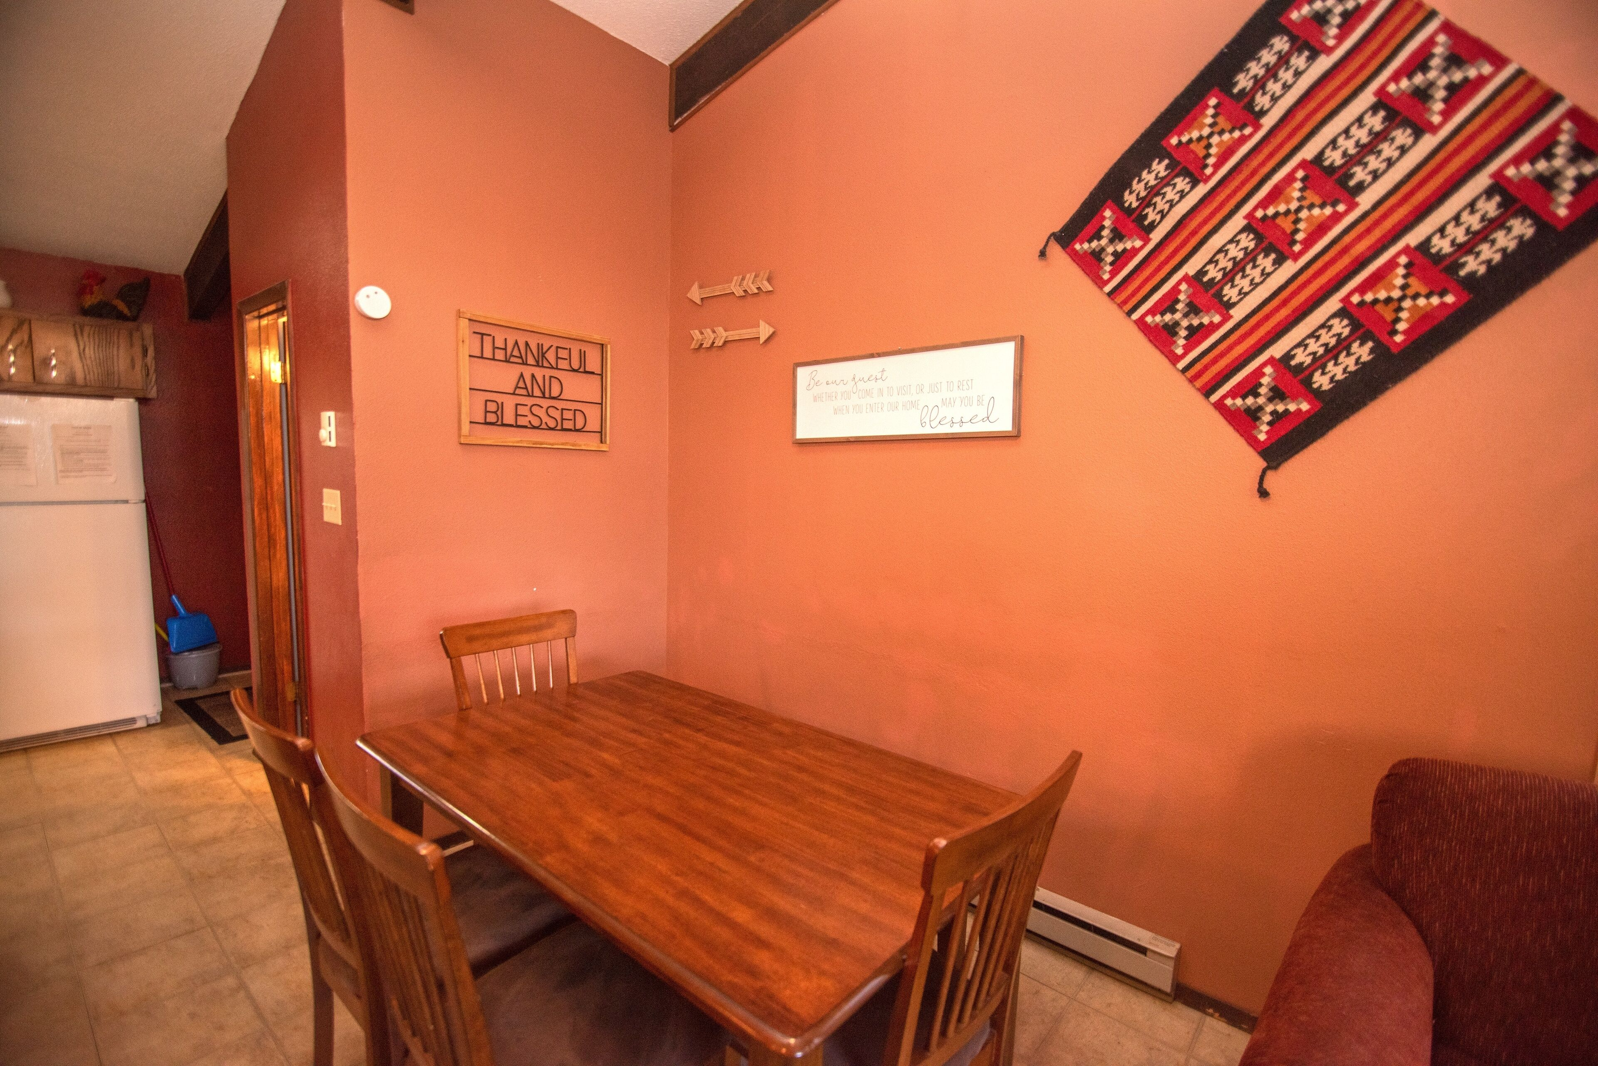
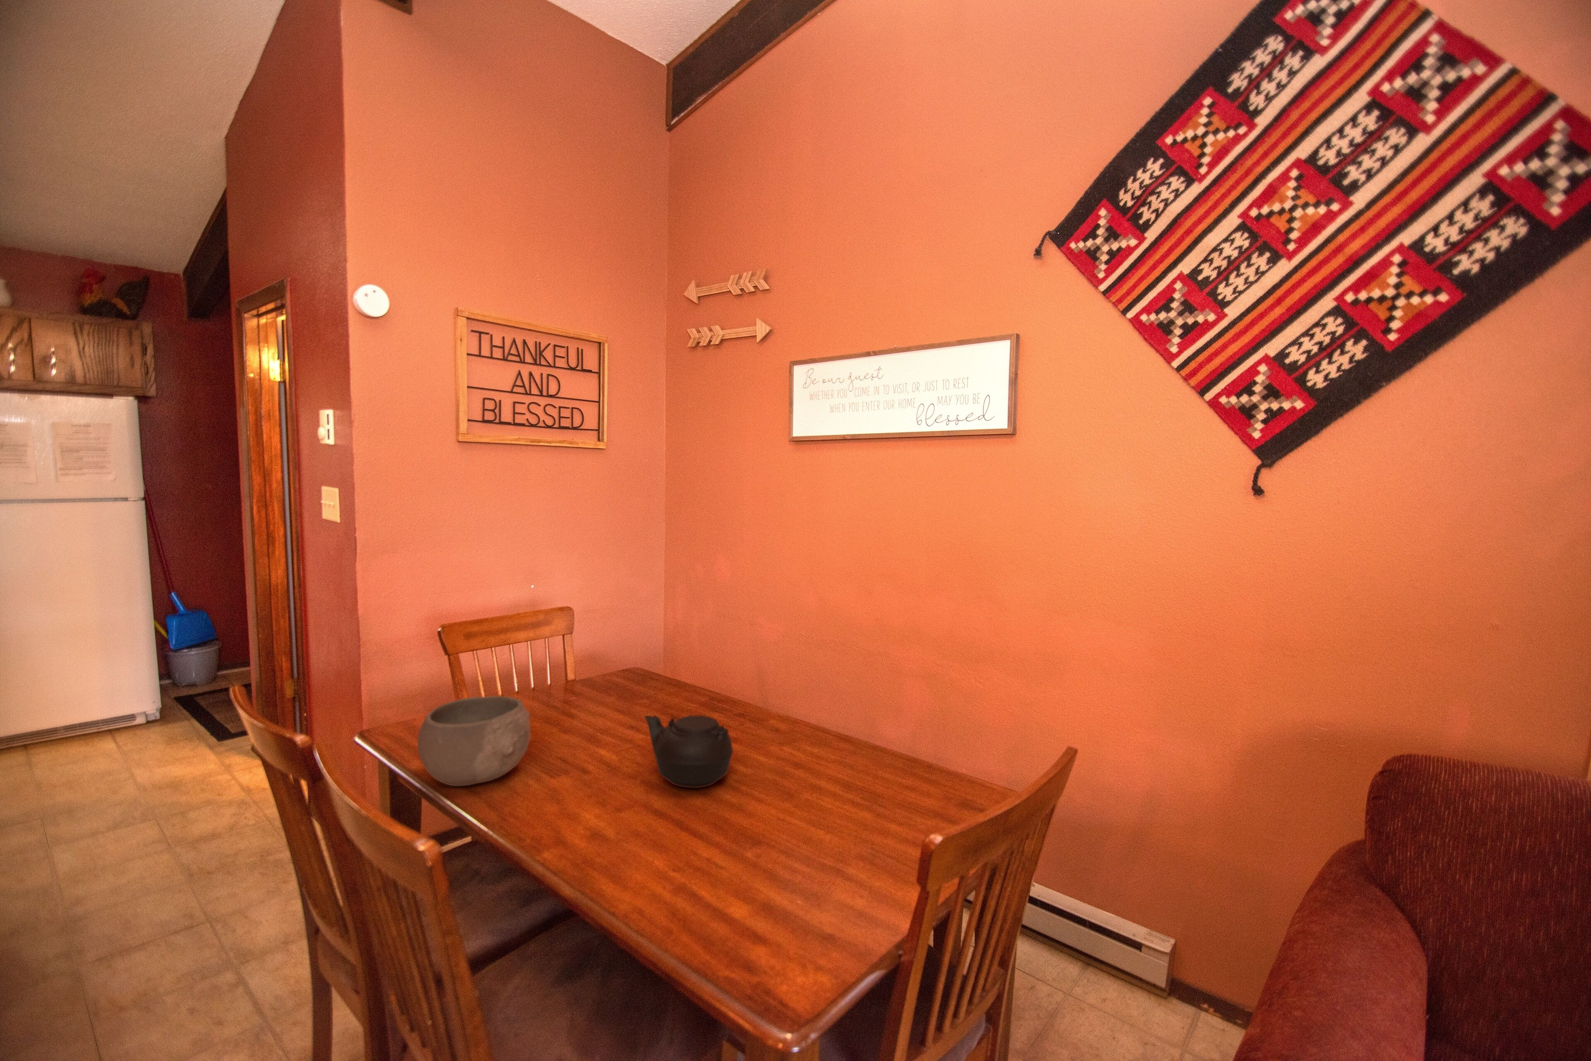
+ teapot (687, 748)
+ bowl (476, 741)
